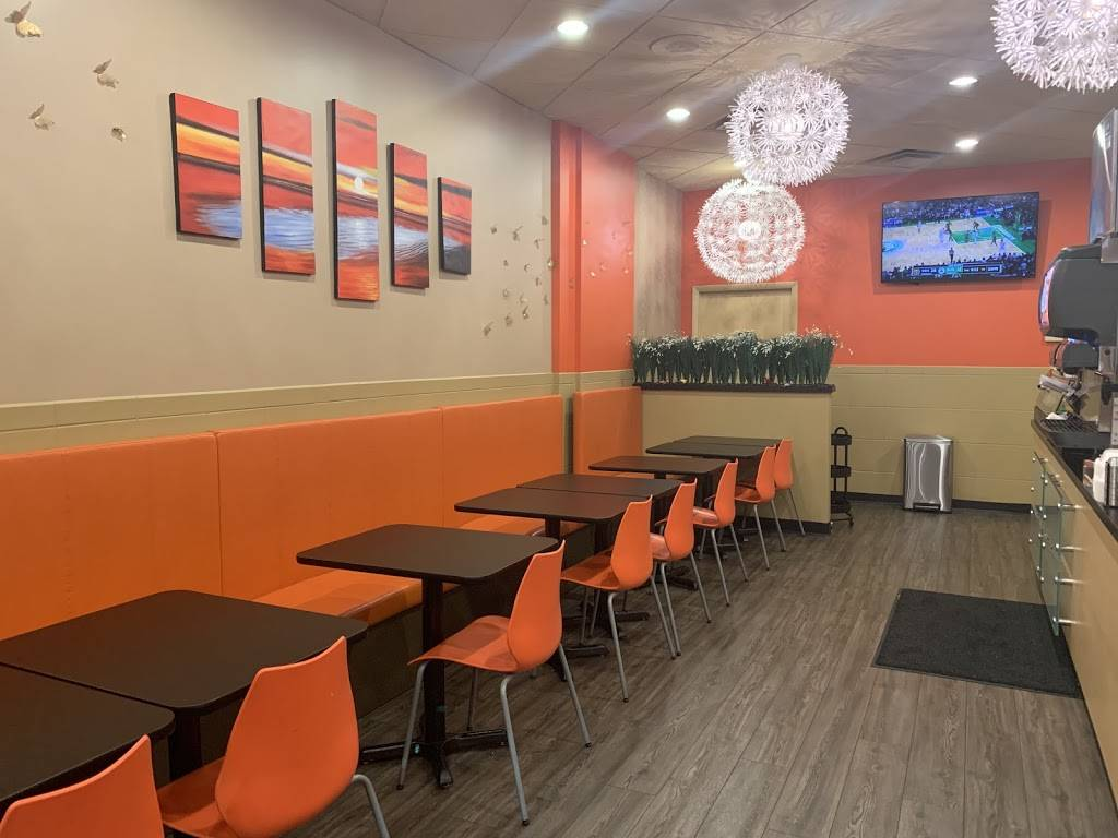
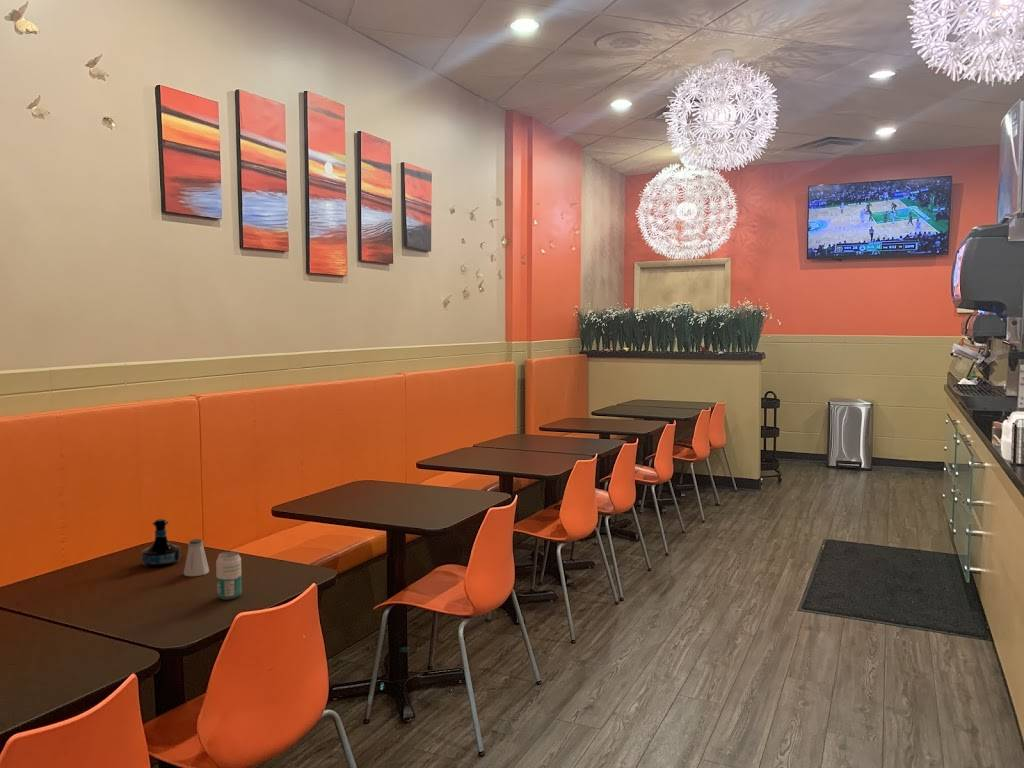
+ saltshaker (196, 556)
+ tequila bottle (160, 541)
+ beverage can (228, 575)
